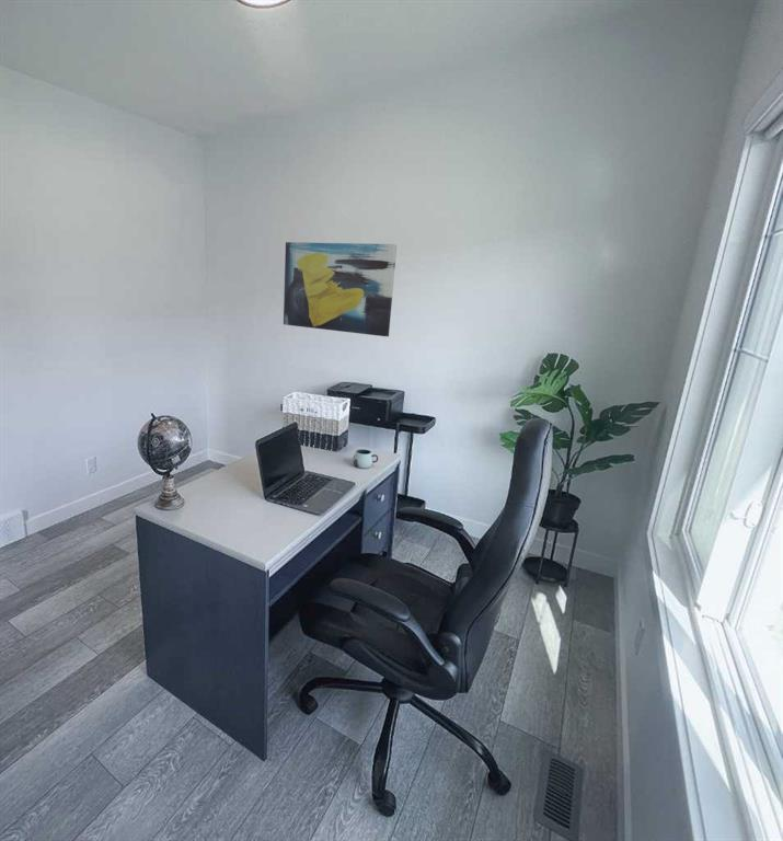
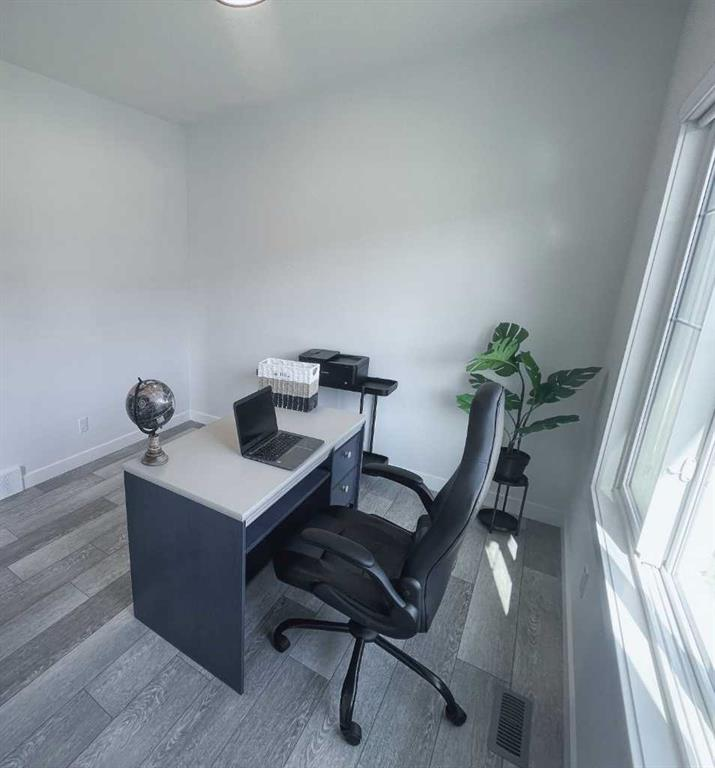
- wall art (335, 288)
- mug (366, 459)
